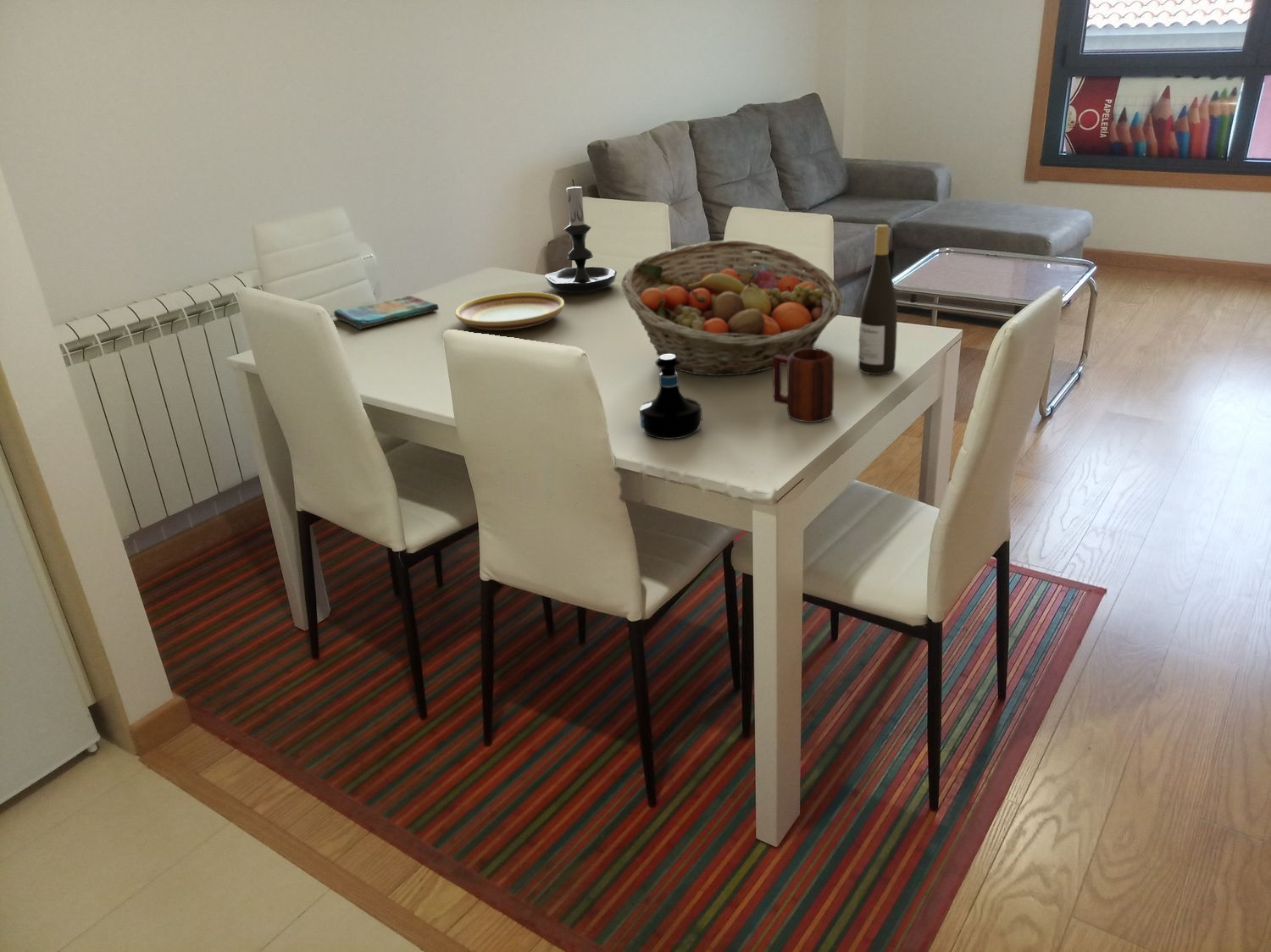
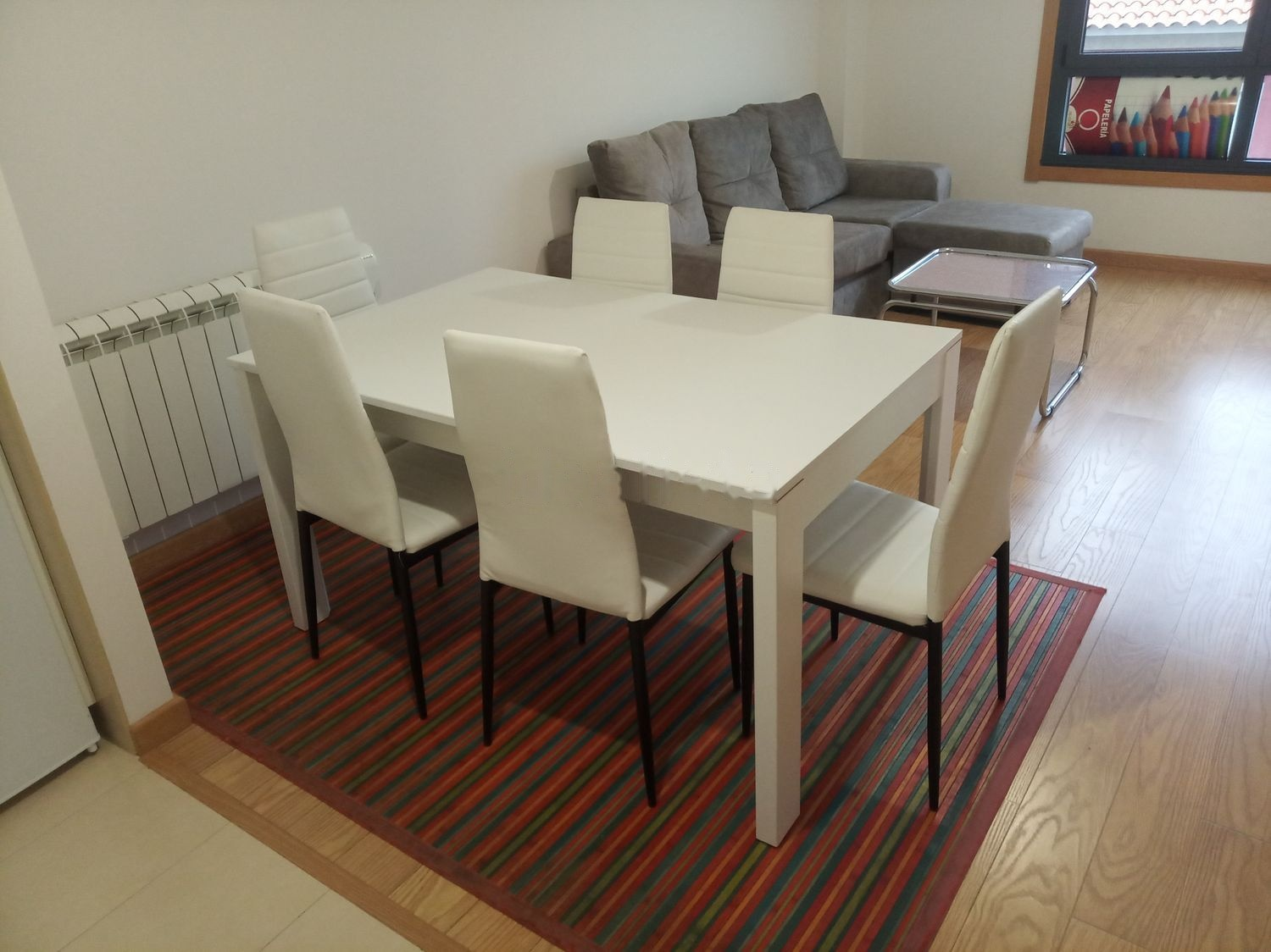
- tequila bottle (669, 393)
- wine bottle (879, 300)
- plate (510, 313)
- candle holder (575, 235)
- mug (802, 383)
- dish towel (386, 309)
- fruit basket (732, 305)
